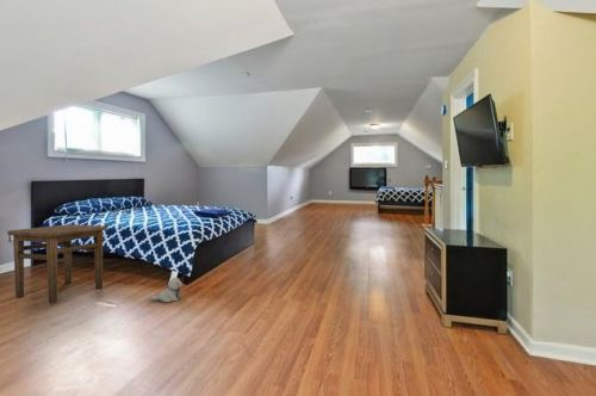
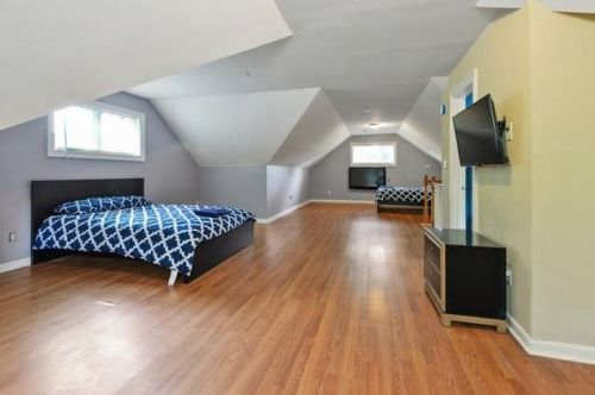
- plush toy (167, 289)
- side table (56, 260)
